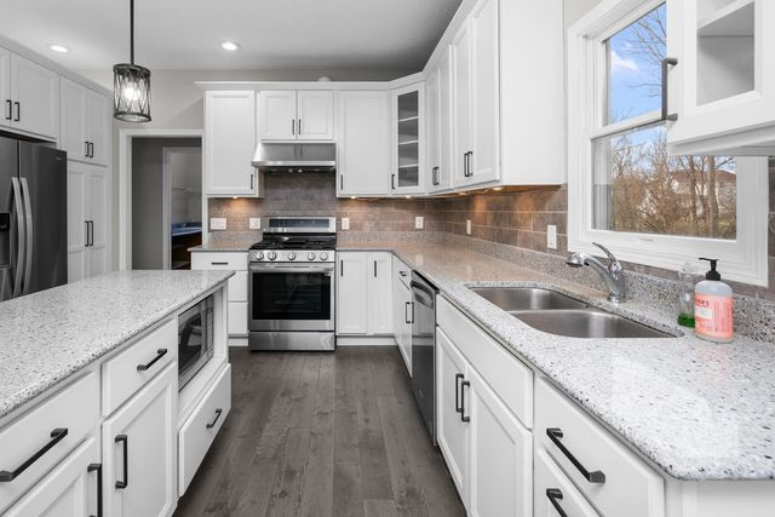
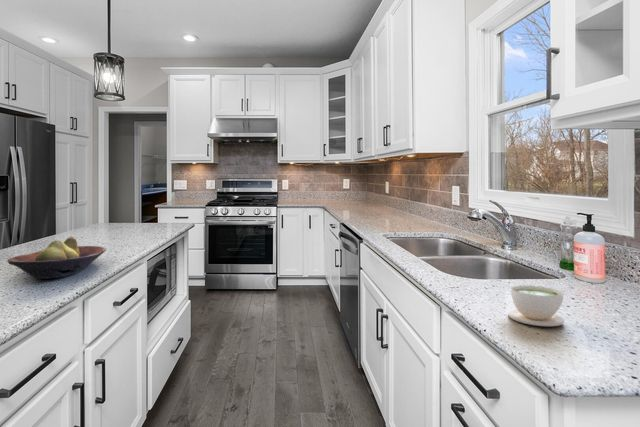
+ coffee cup (537, 304)
+ fruit bowl (62, 254)
